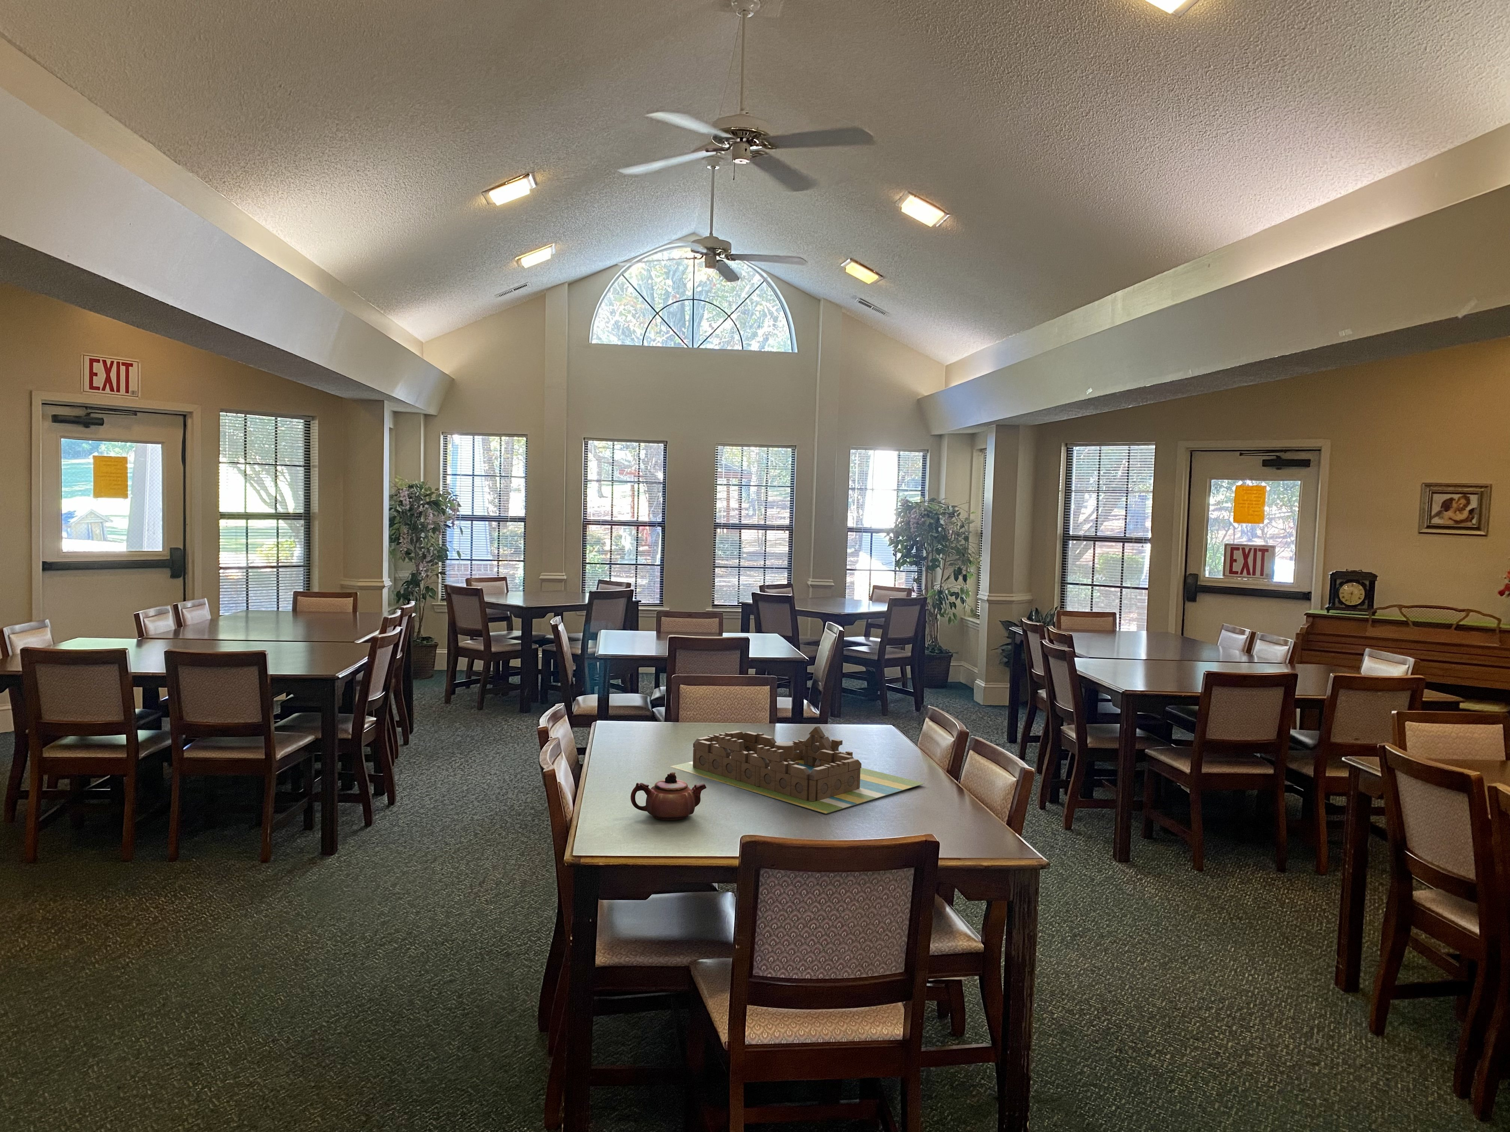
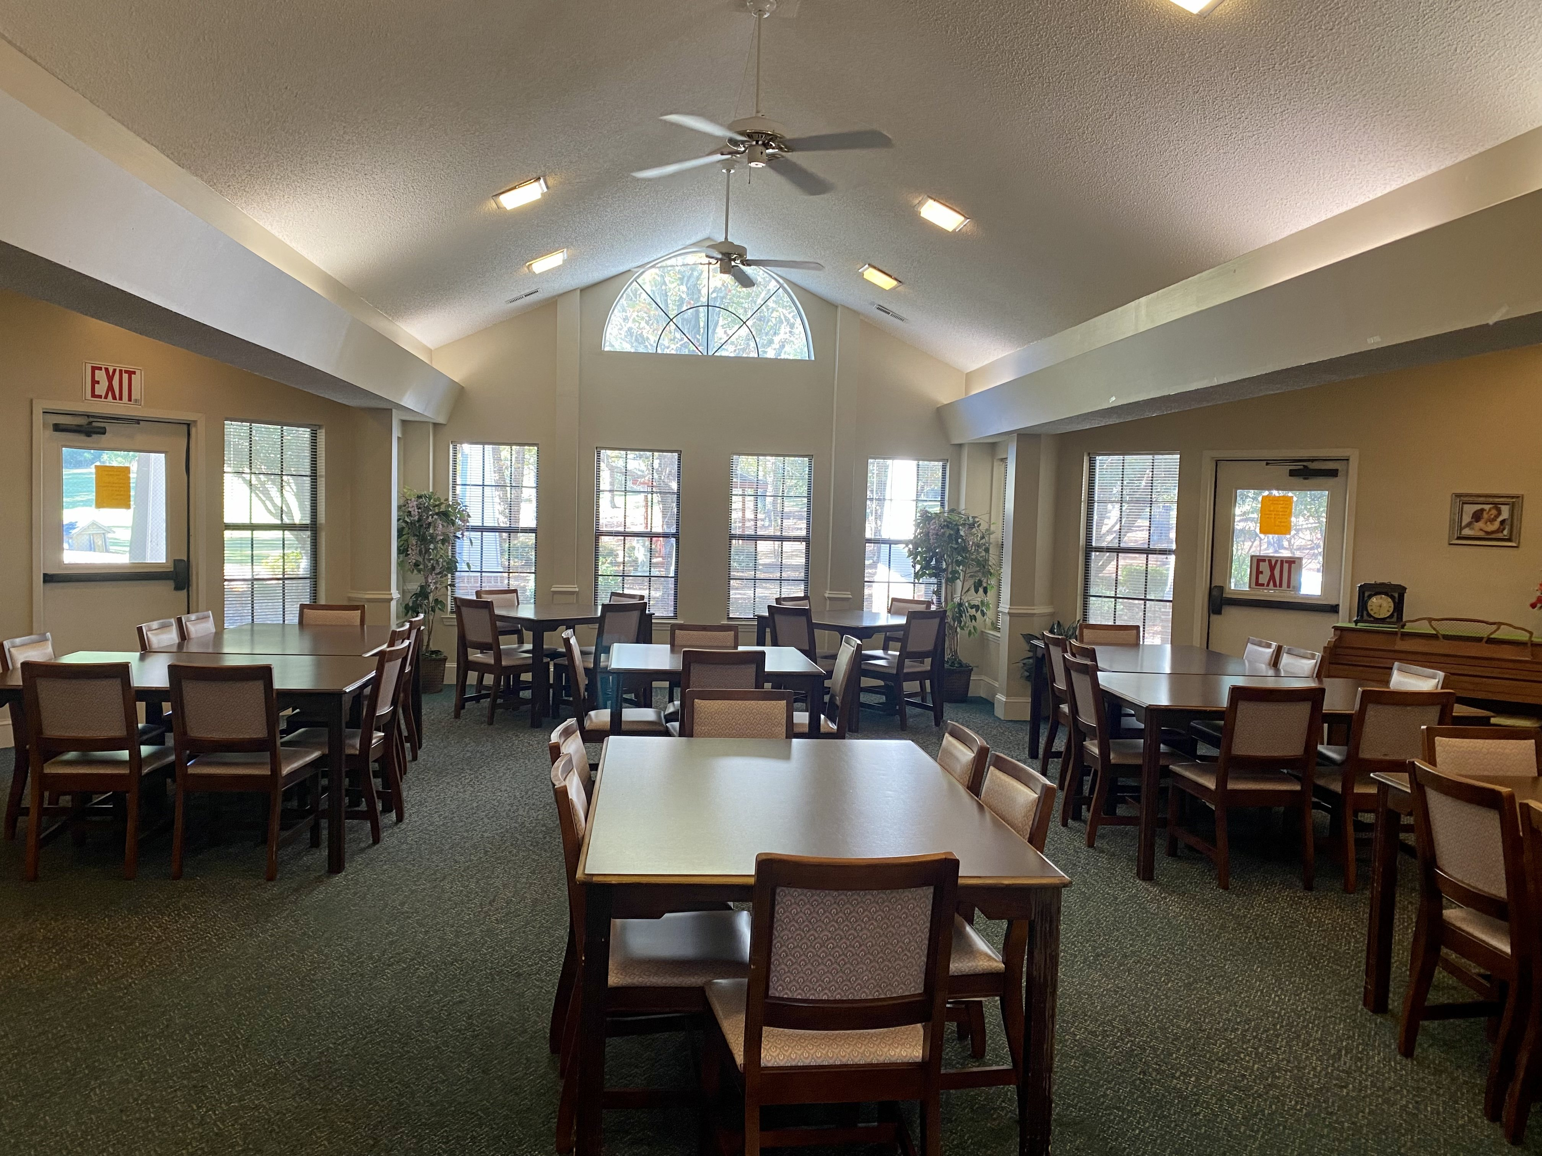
- board game (795, 754)
- teapot (669, 793)
